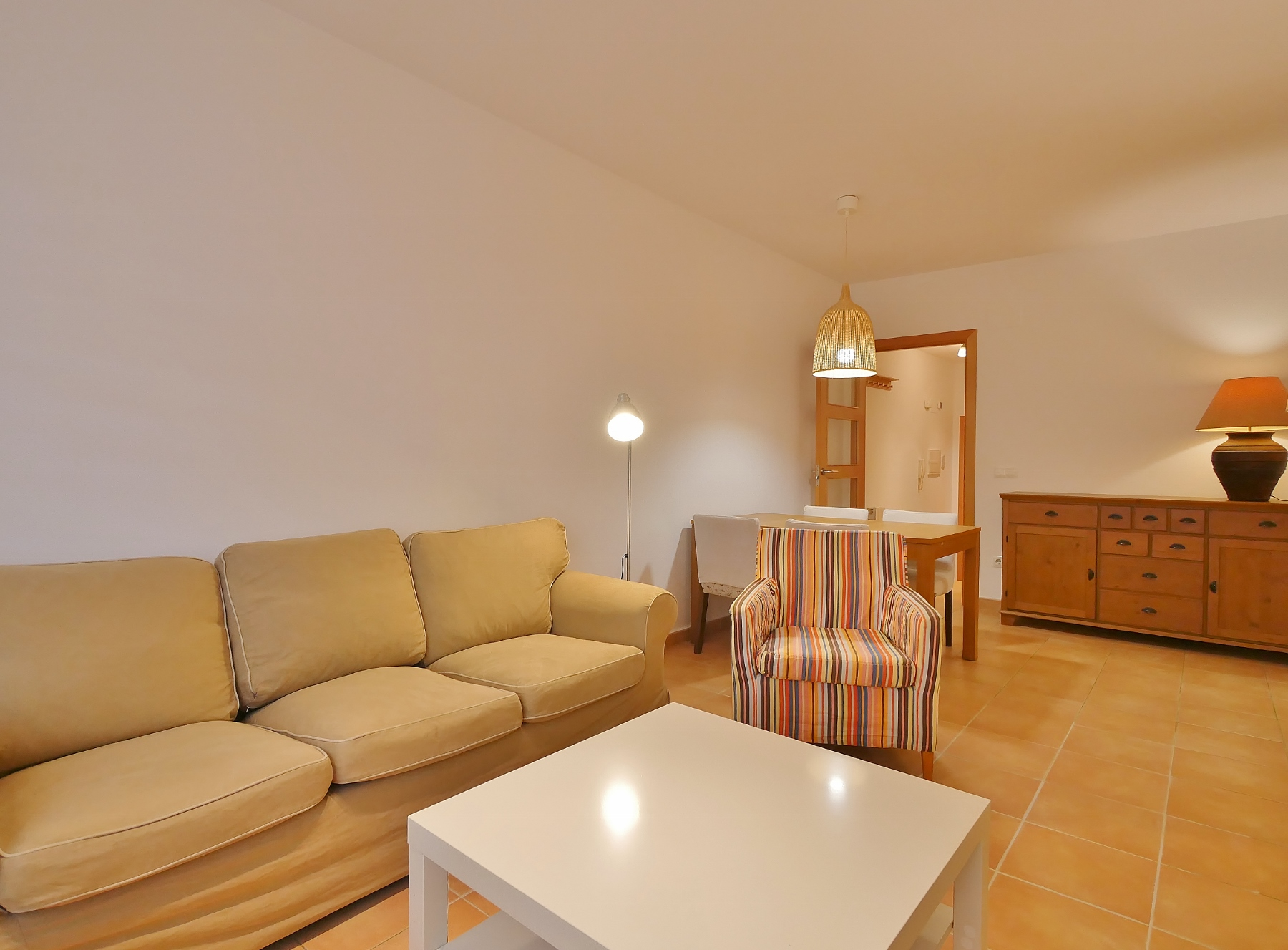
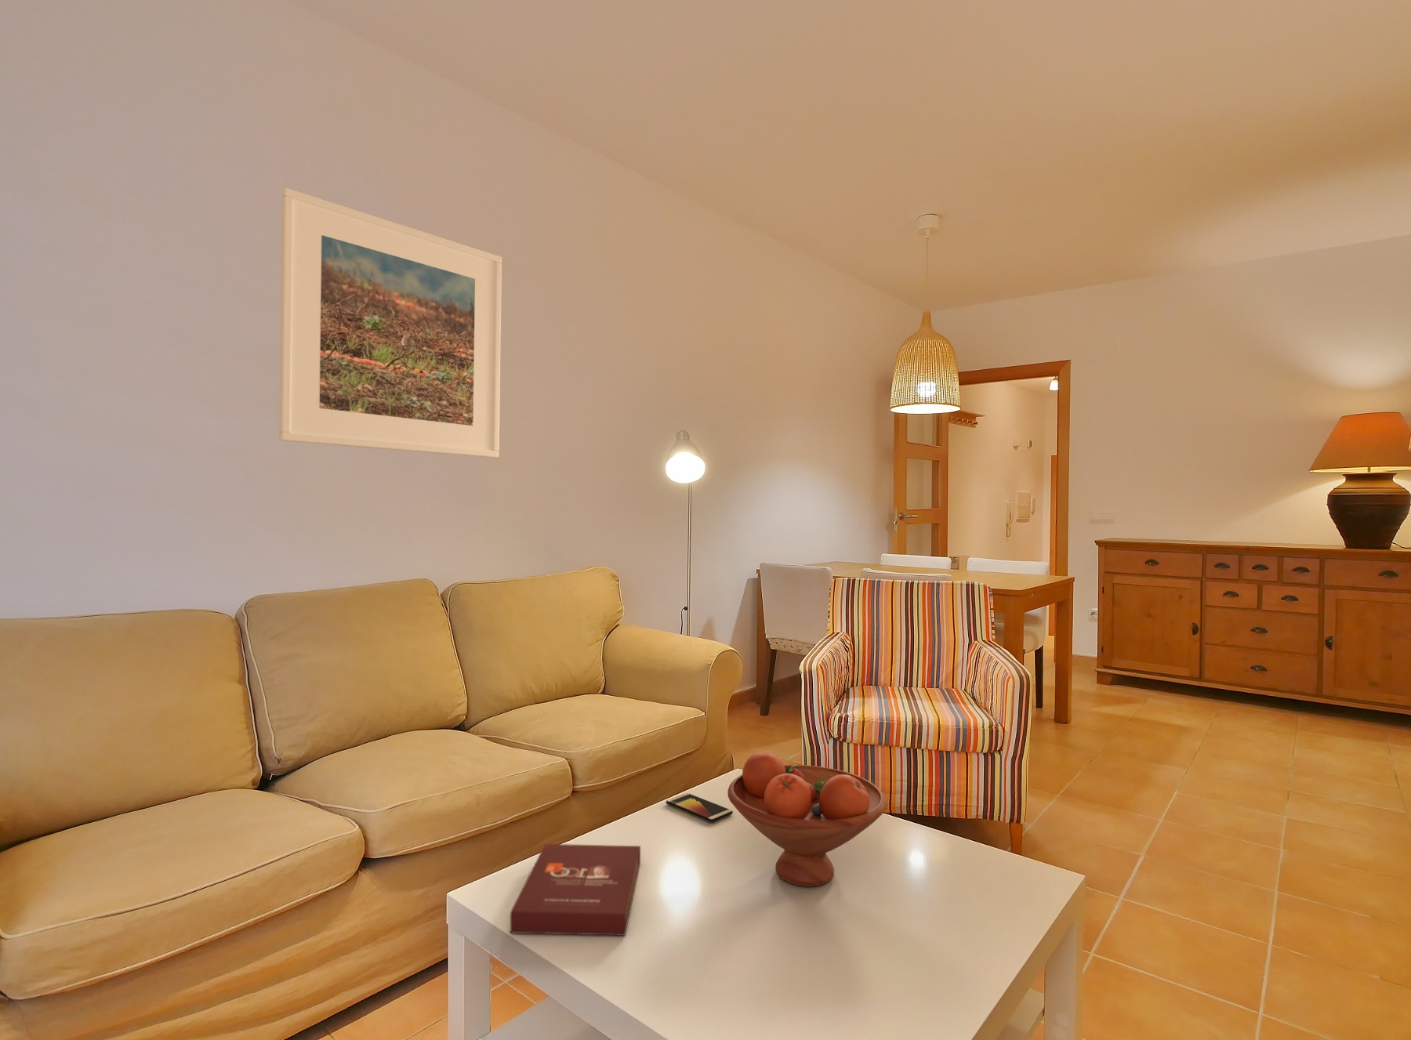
+ smartphone (699, 807)
+ fruit bowl (805, 816)
+ book (581, 885)
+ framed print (402, 338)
